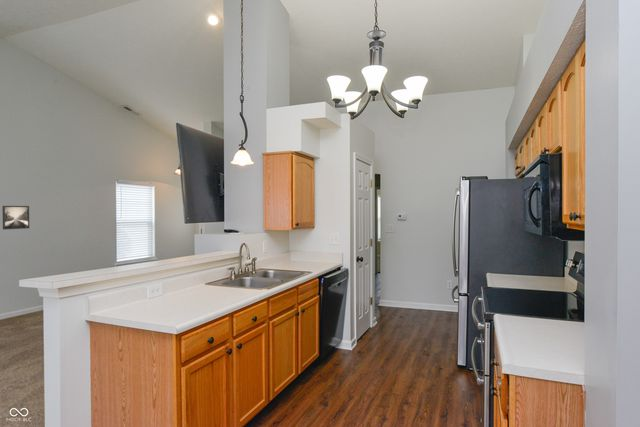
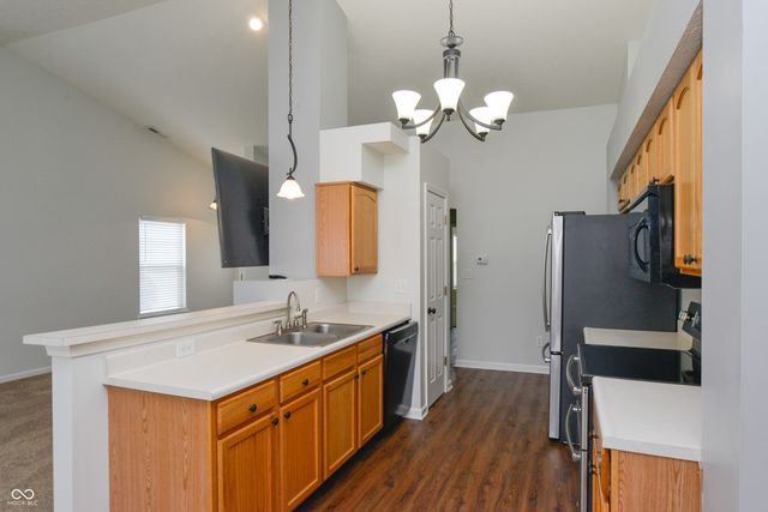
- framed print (16, 217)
